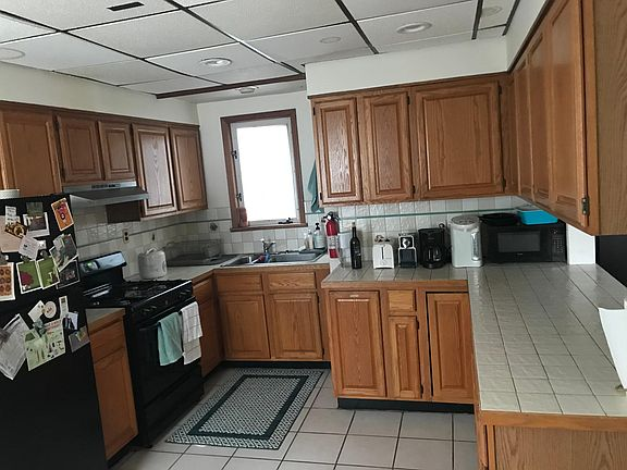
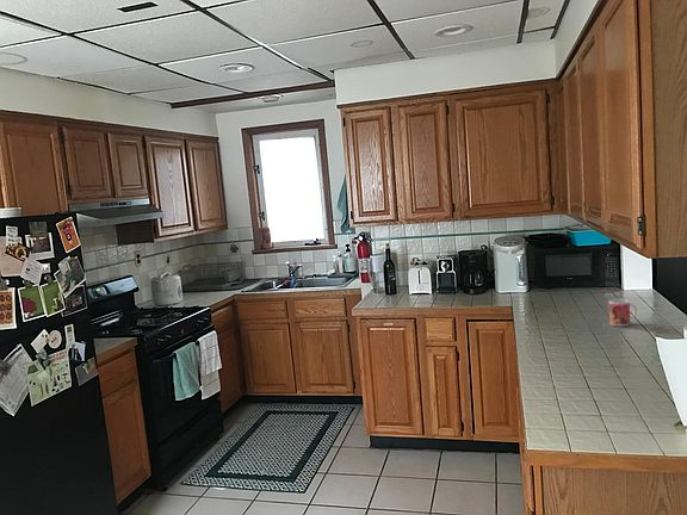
+ mug (624, 311)
